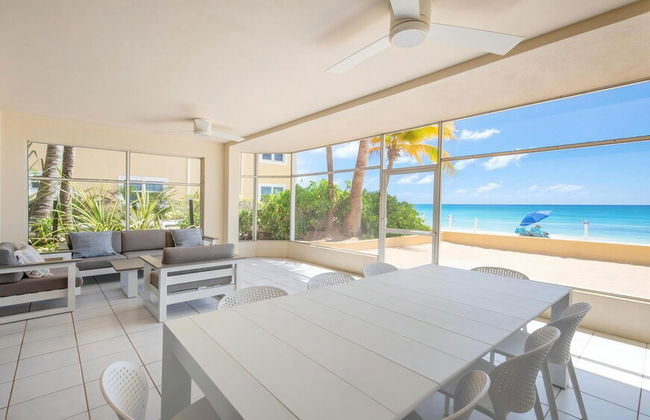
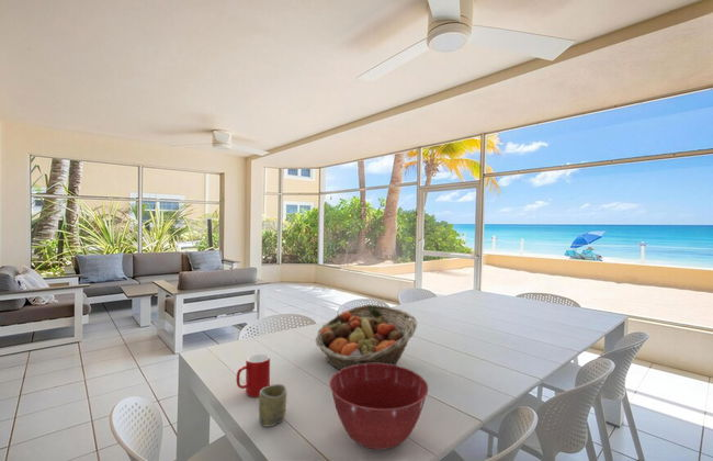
+ mixing bowl (377, 408)
+ cup (272, 404)
+ fruit basket (364, 337)
+ cup (252, 375)
